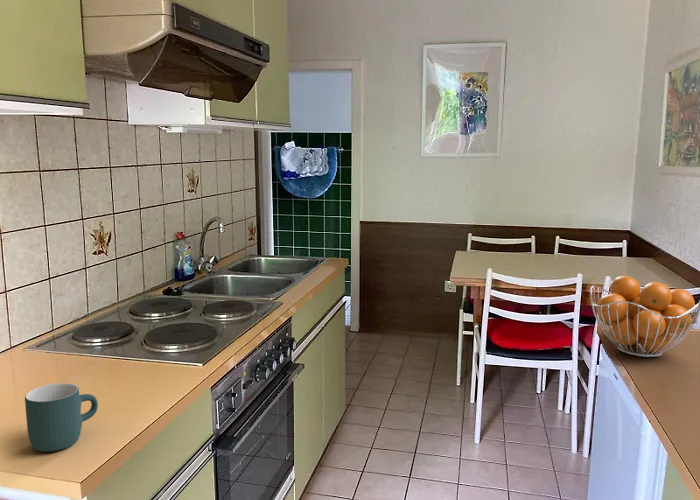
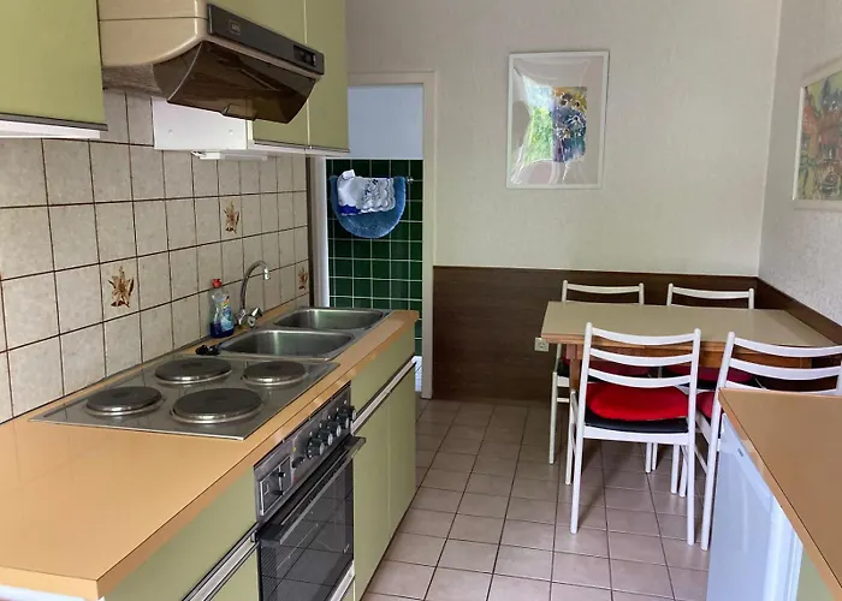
- mug (60, 413)
- fruit basket (642, 315)
